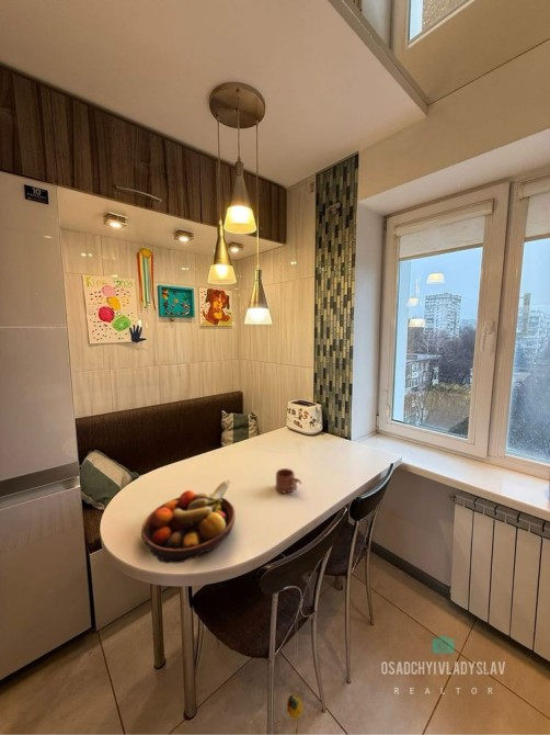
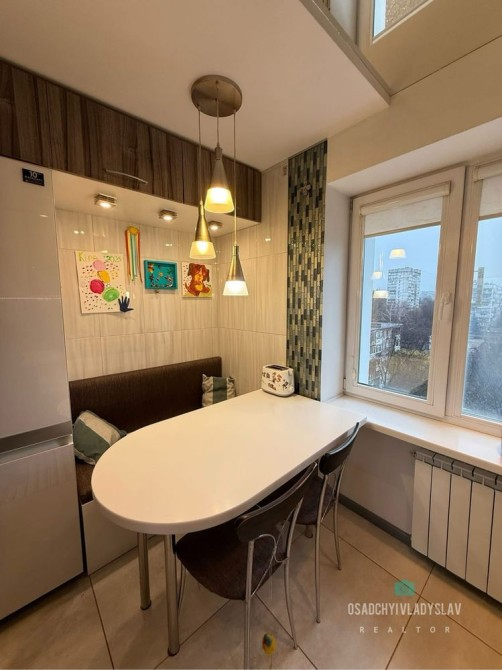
- mug (288, 482)
- fruit bowl (190, 513)
